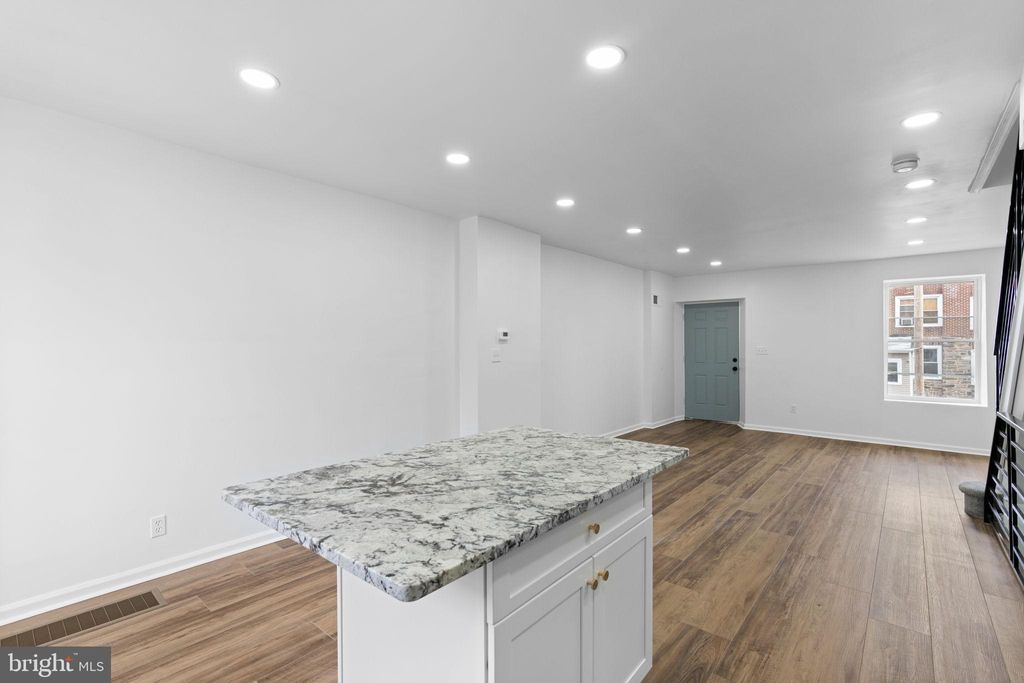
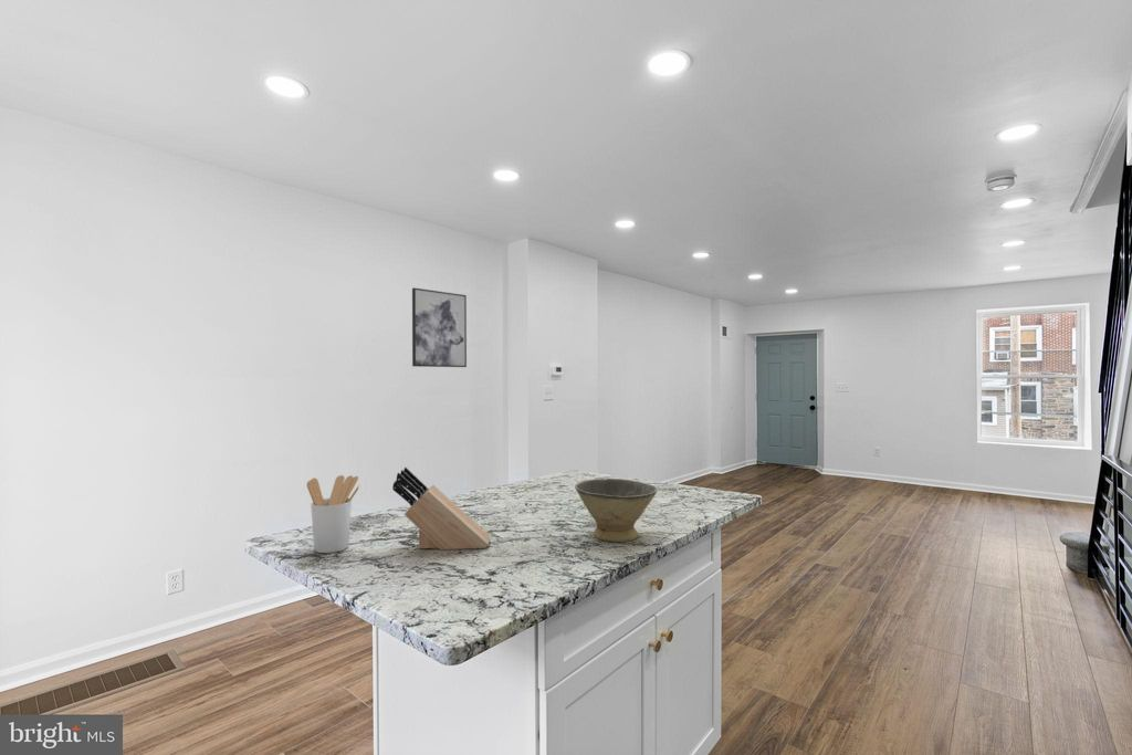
+ bowl (616, 510)
+ utensil holder (336, 511)
+ wall art (440, 328)
+ knife block (441, 506)
